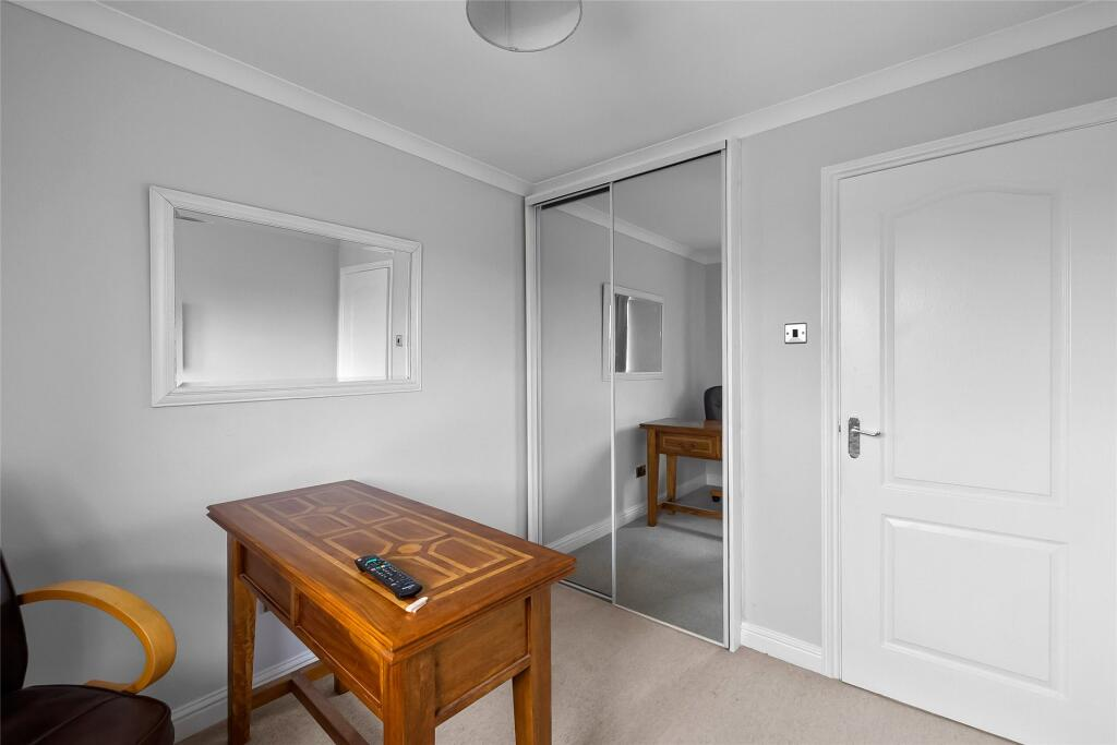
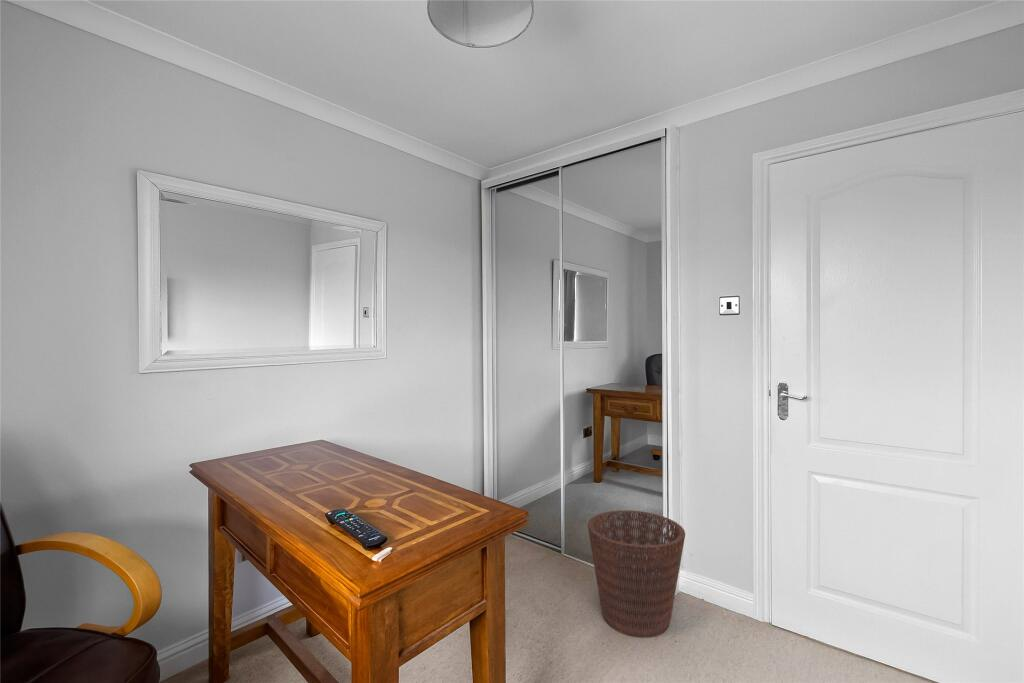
+ basket (635, 571)
